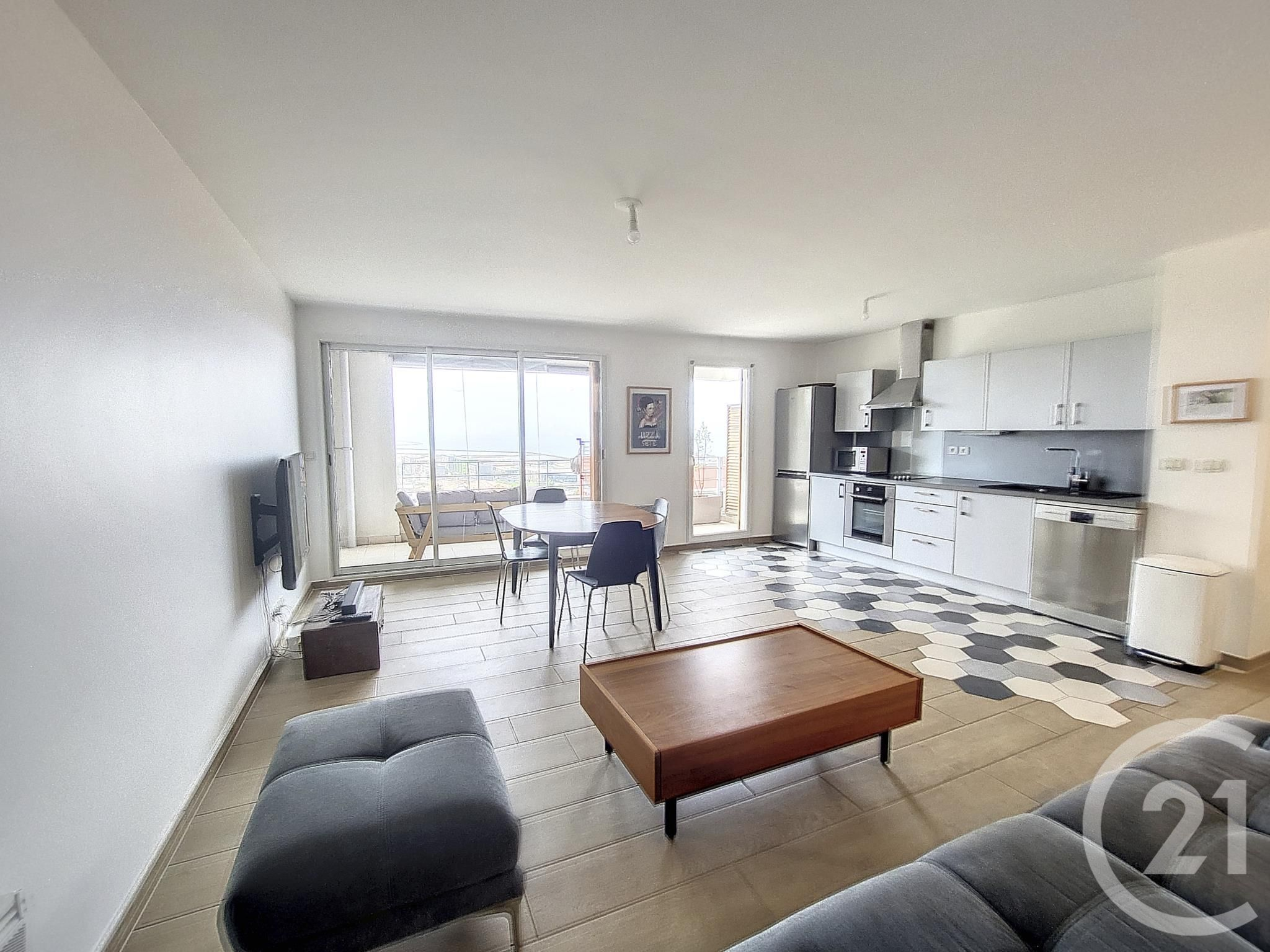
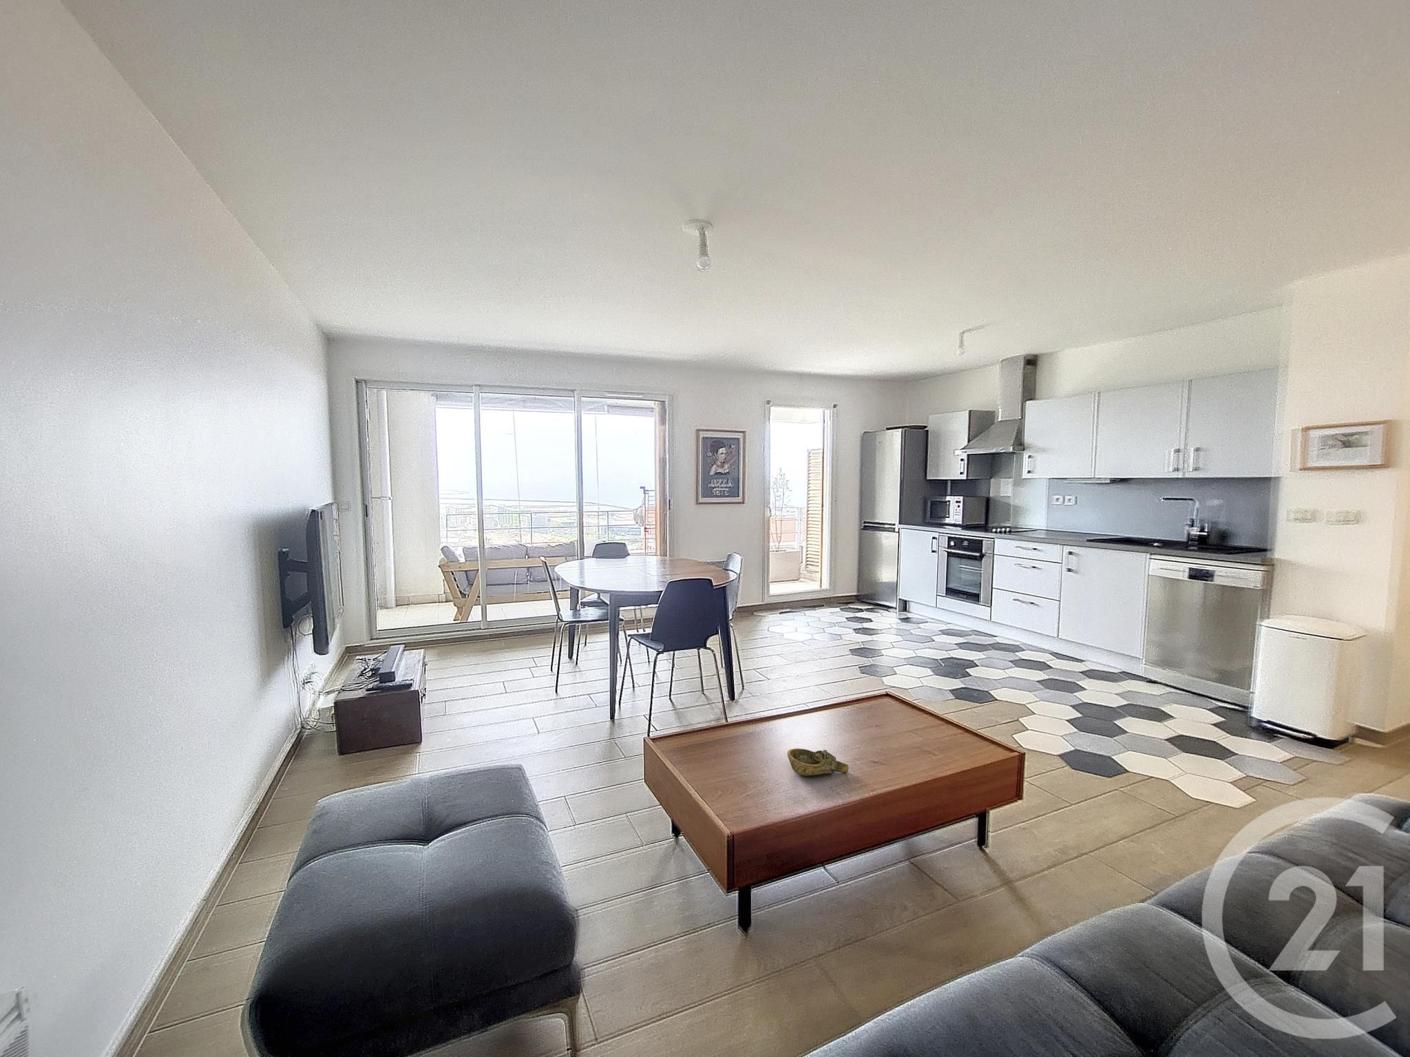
+ decorative bowl (817, 761)
